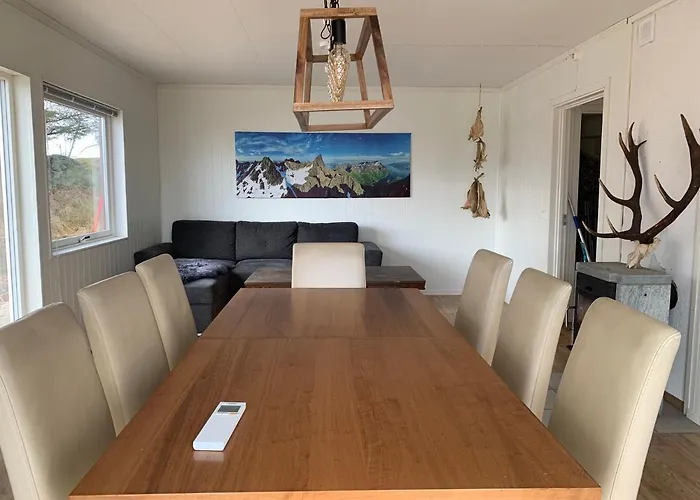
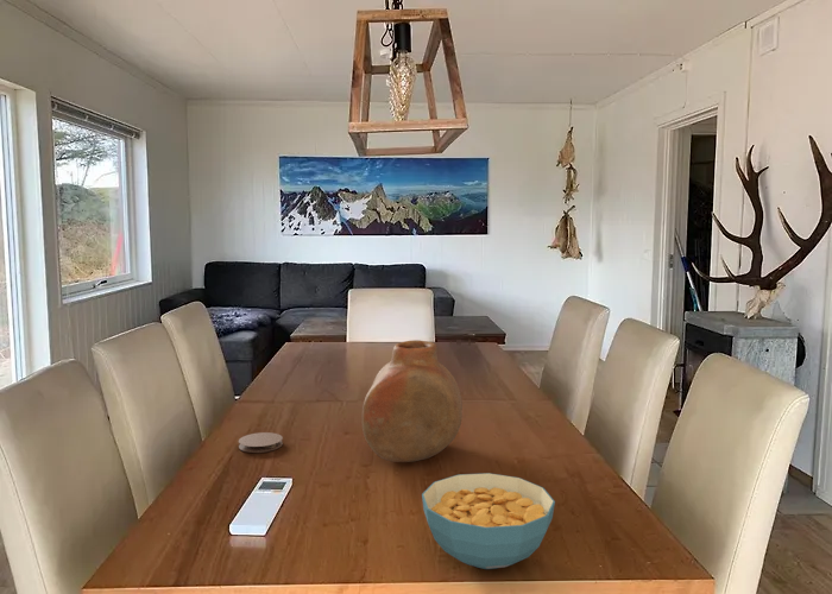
+ coaster (260, 442)
+ cereal bowl (486, 527)
+ vase (414, 399)
